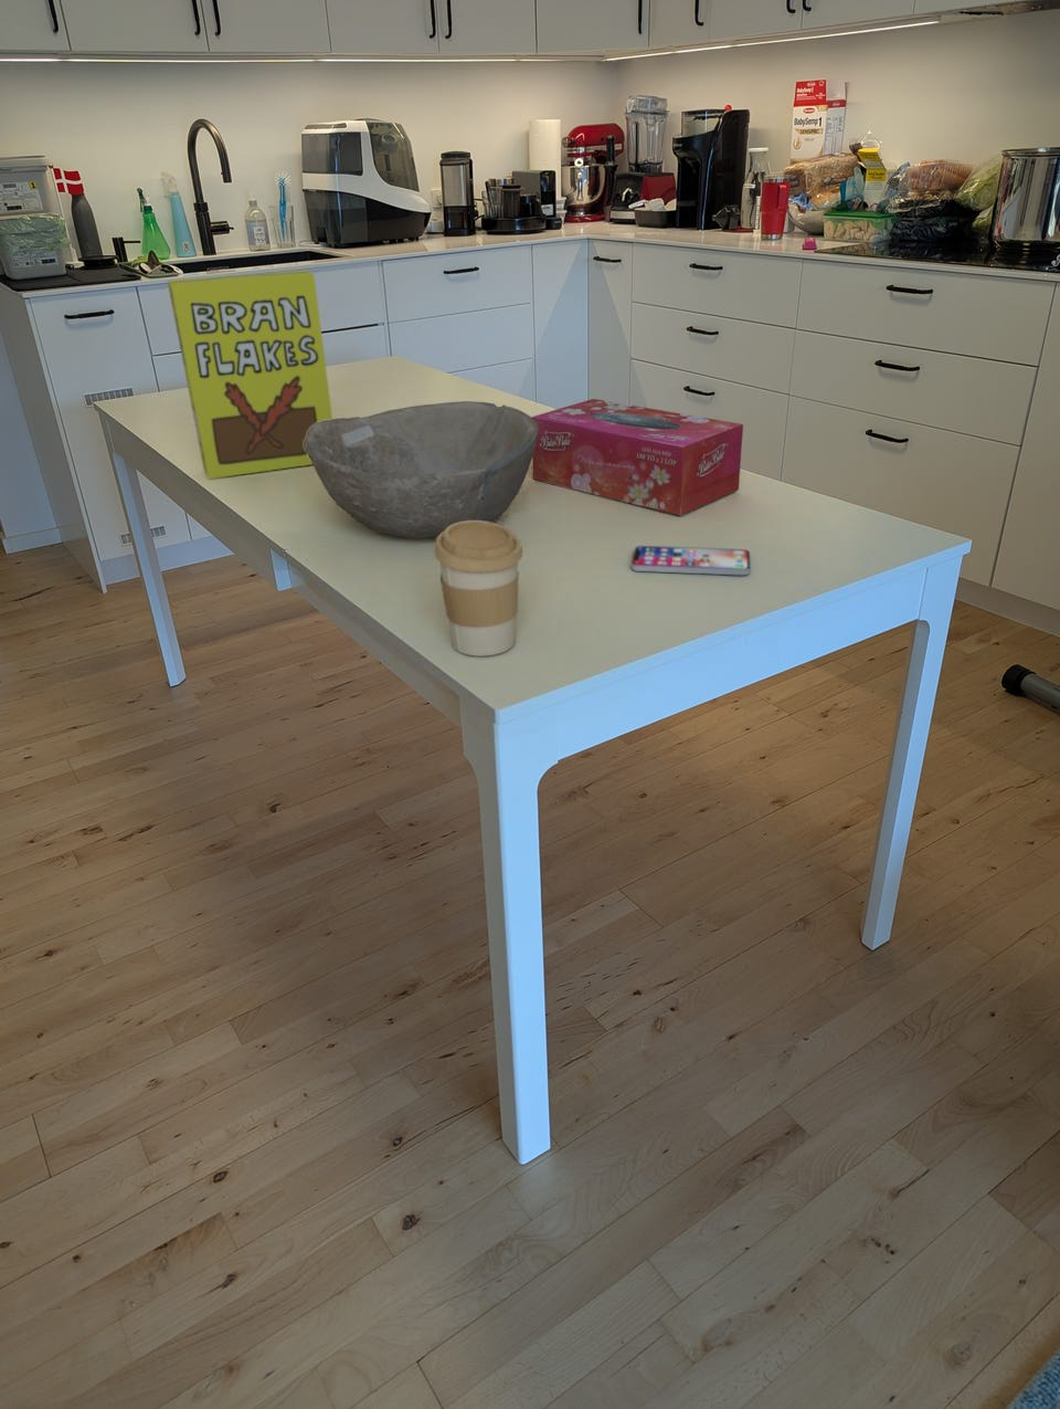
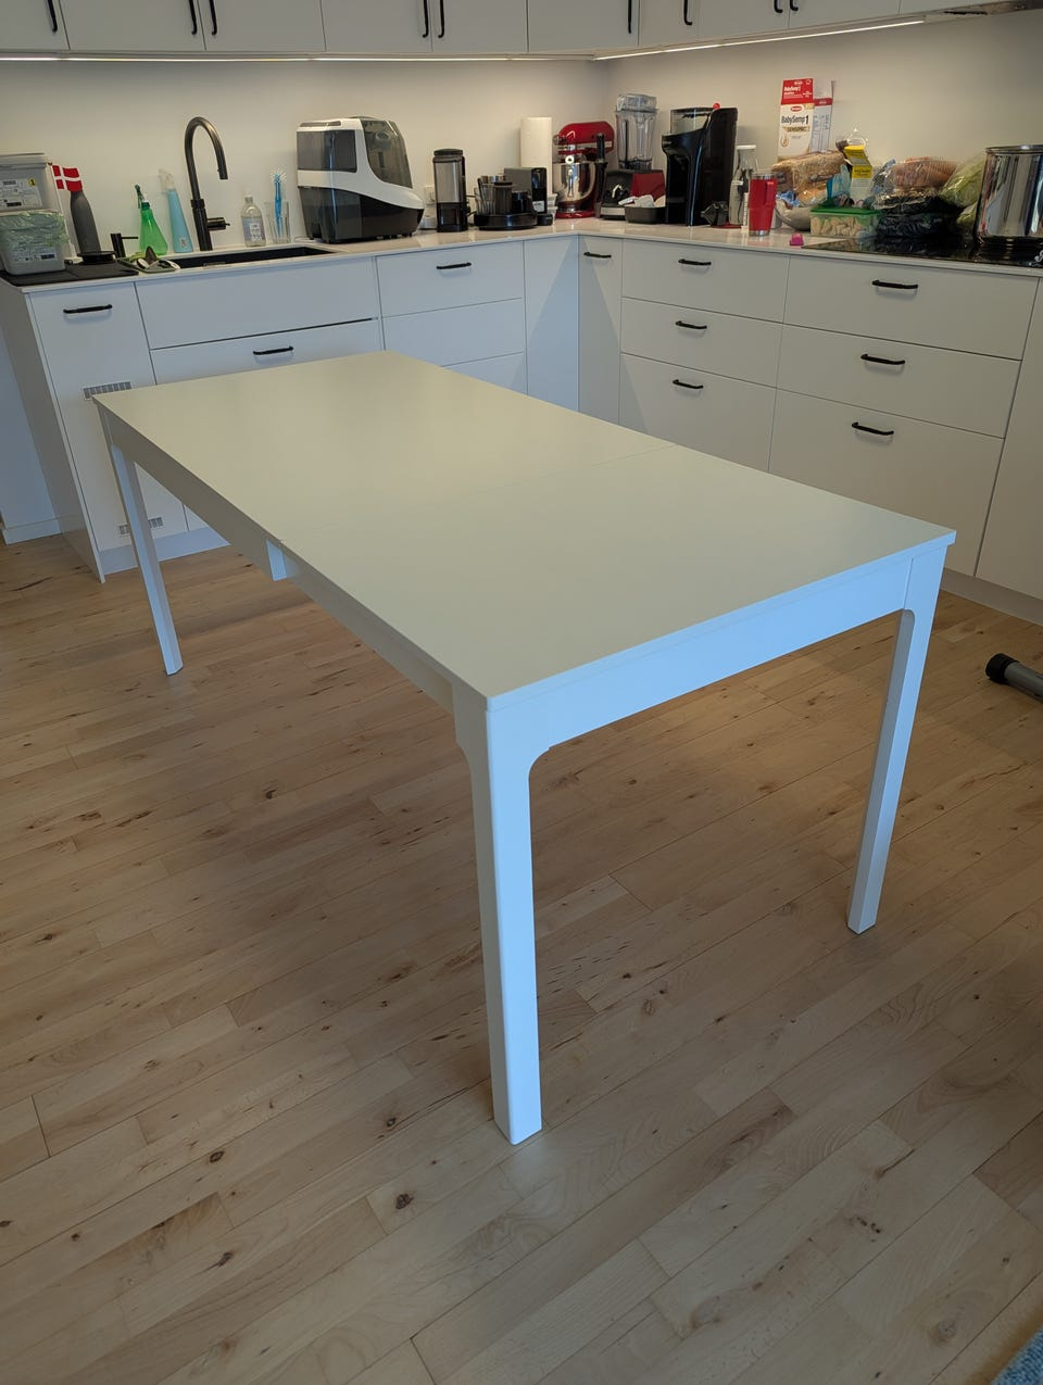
- coffee cup (480, 587)
- cereal box (256, 374)
- smartphone (690, 559)
- tissue box (634, 452)
- bowl (425, 473)
